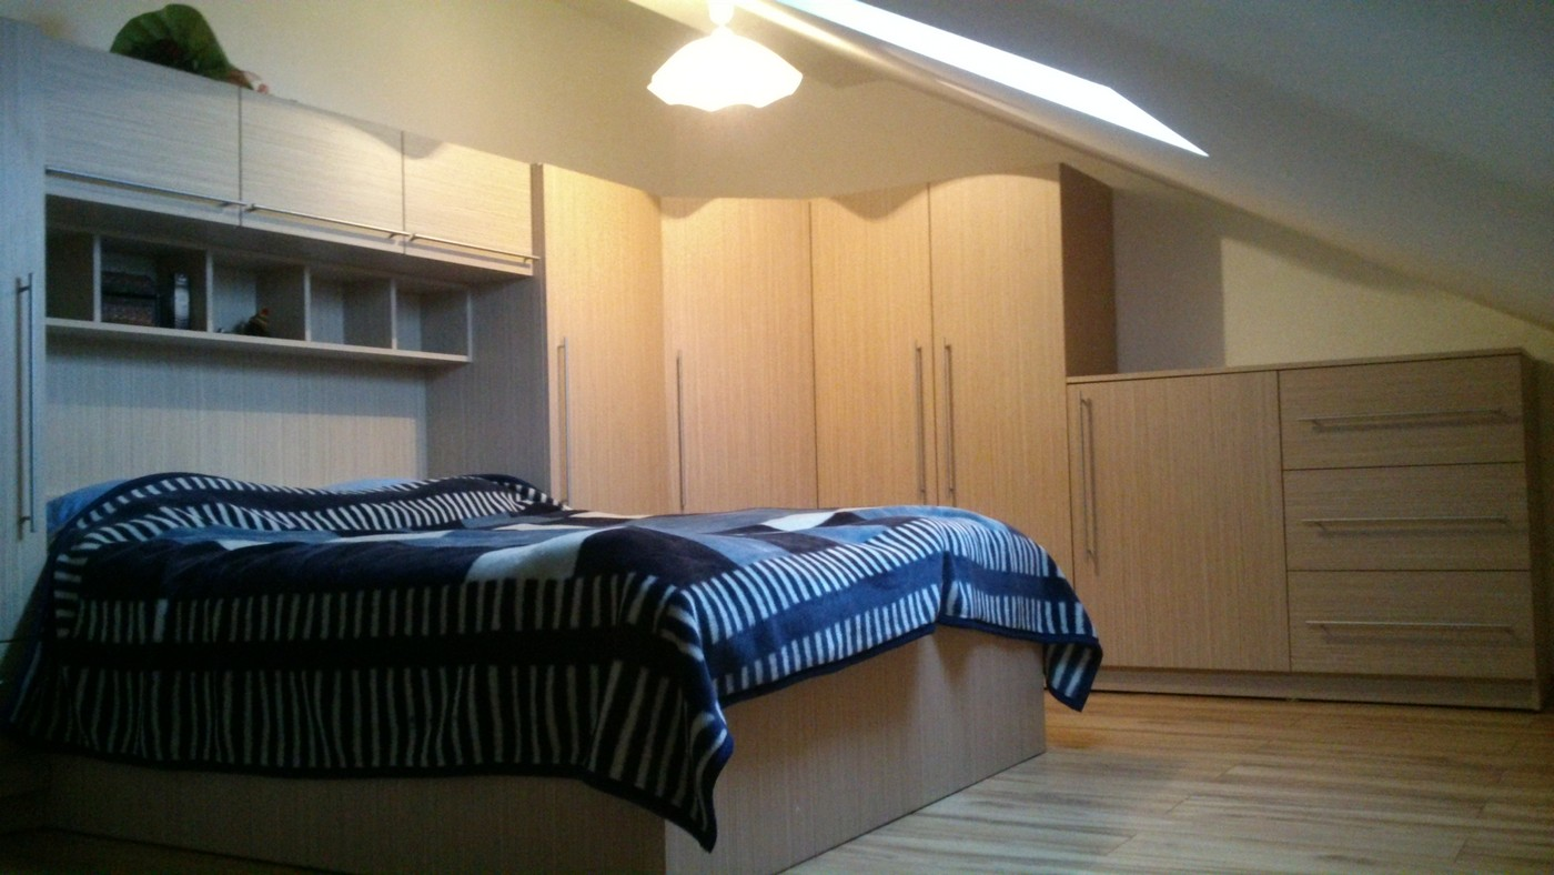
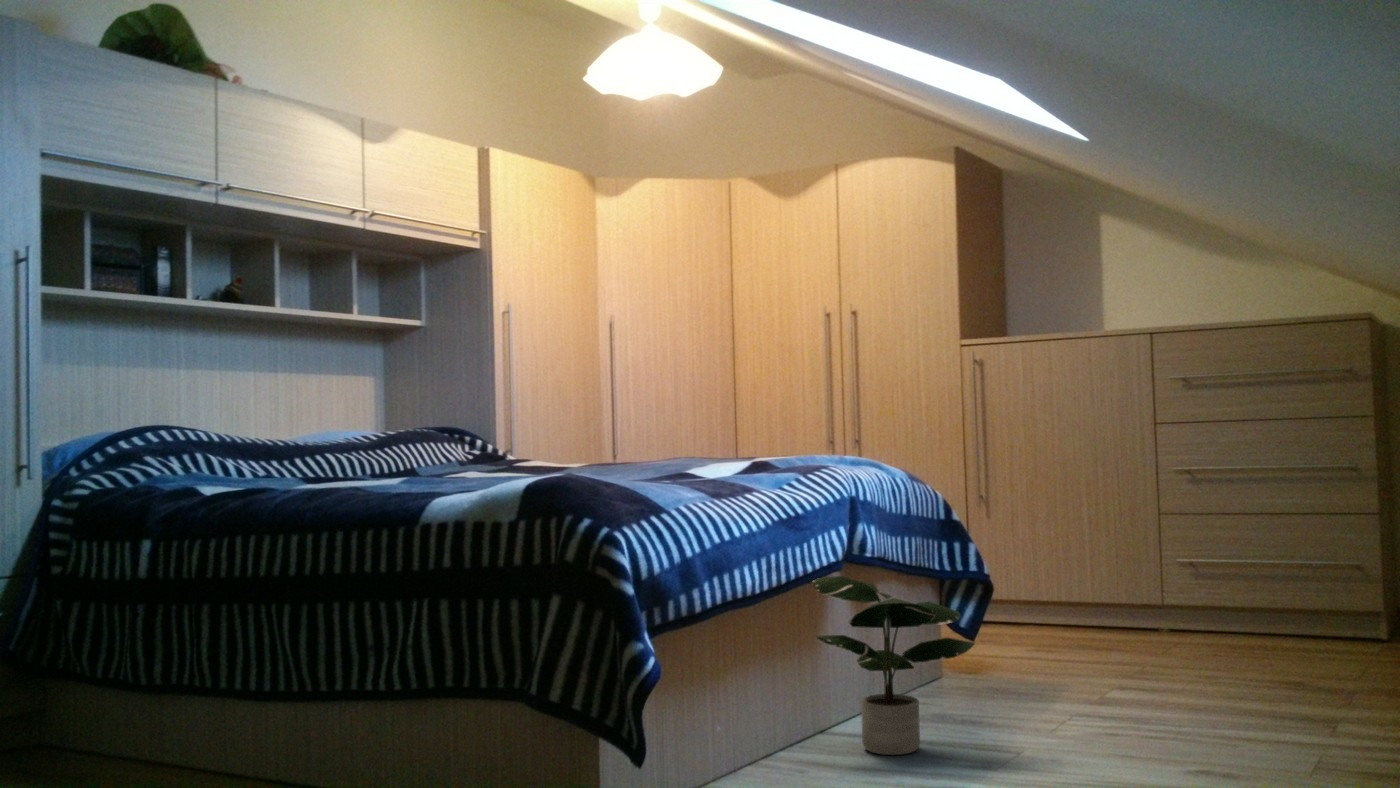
+ potted plant (891, 661)
